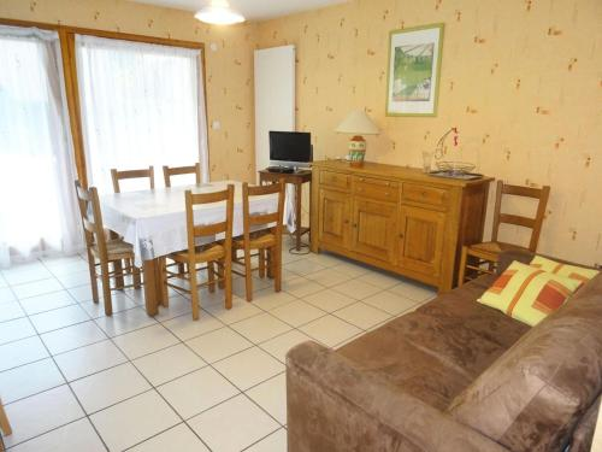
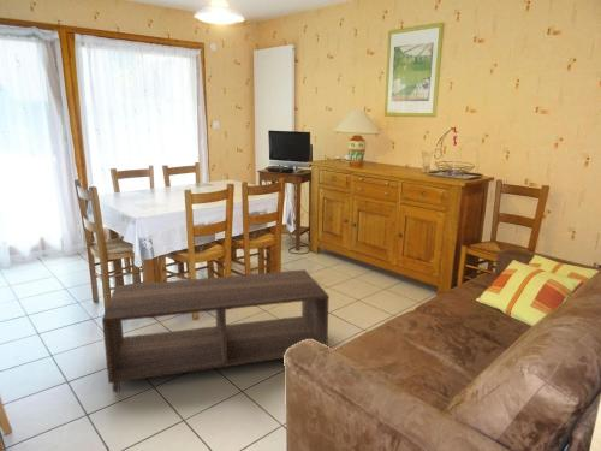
+ coffee table (220, 322)
